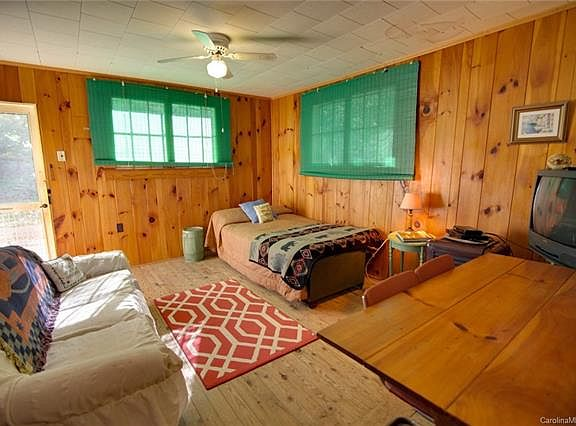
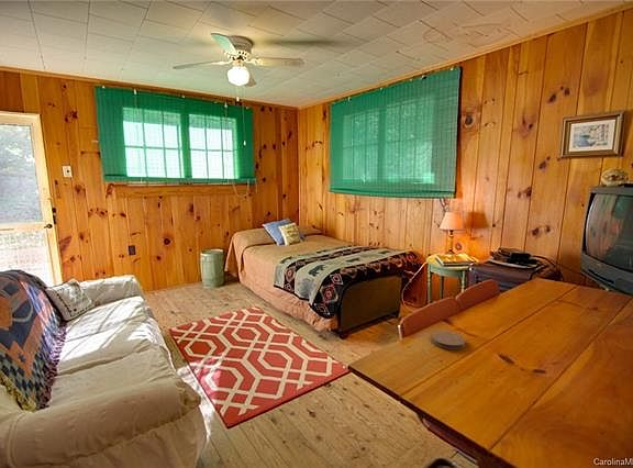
+ coaster (447, 339)
